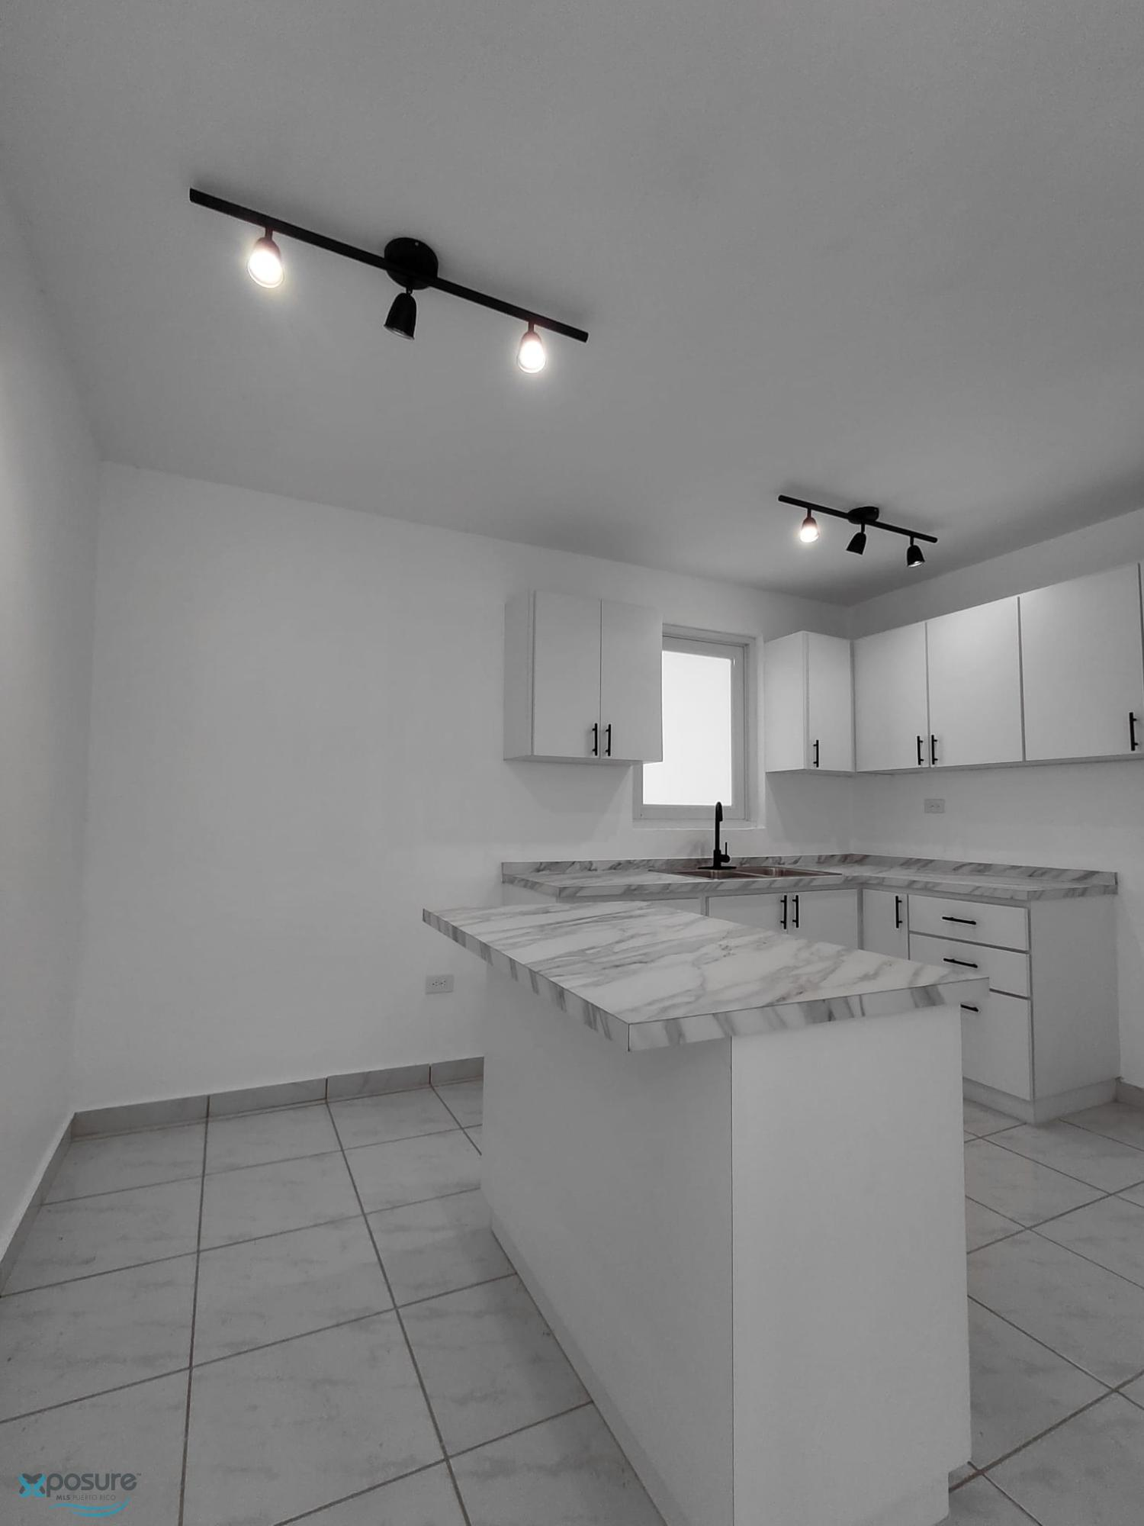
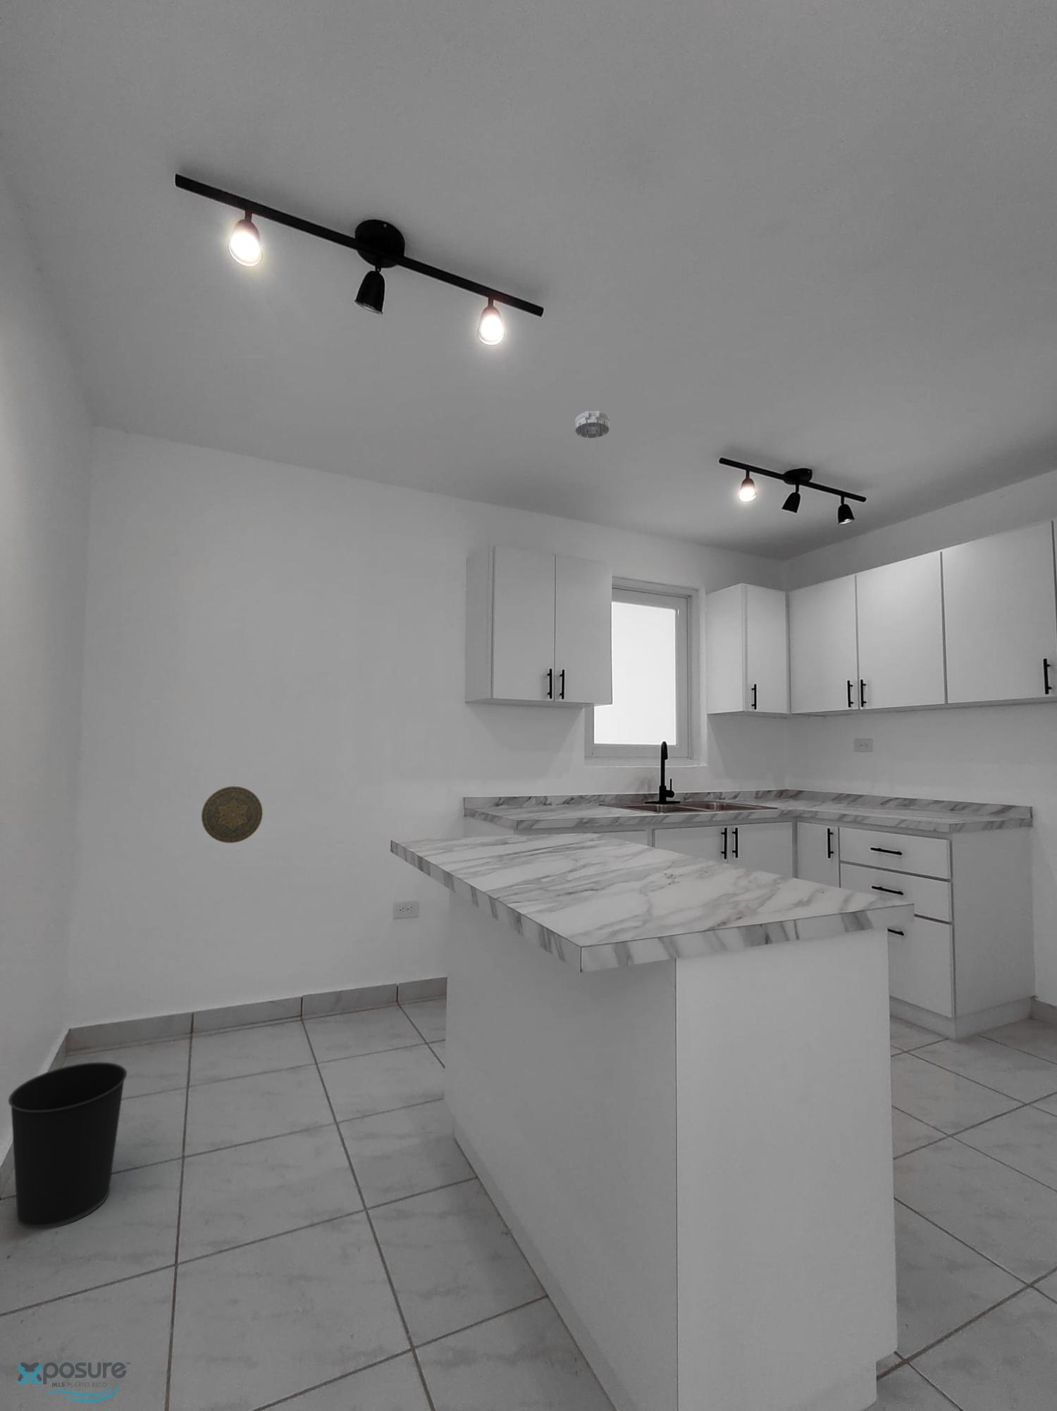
+ decorative plate (232, 814)
+ smoke detector (592, 423)
+ wastebasket (67, 1143)
